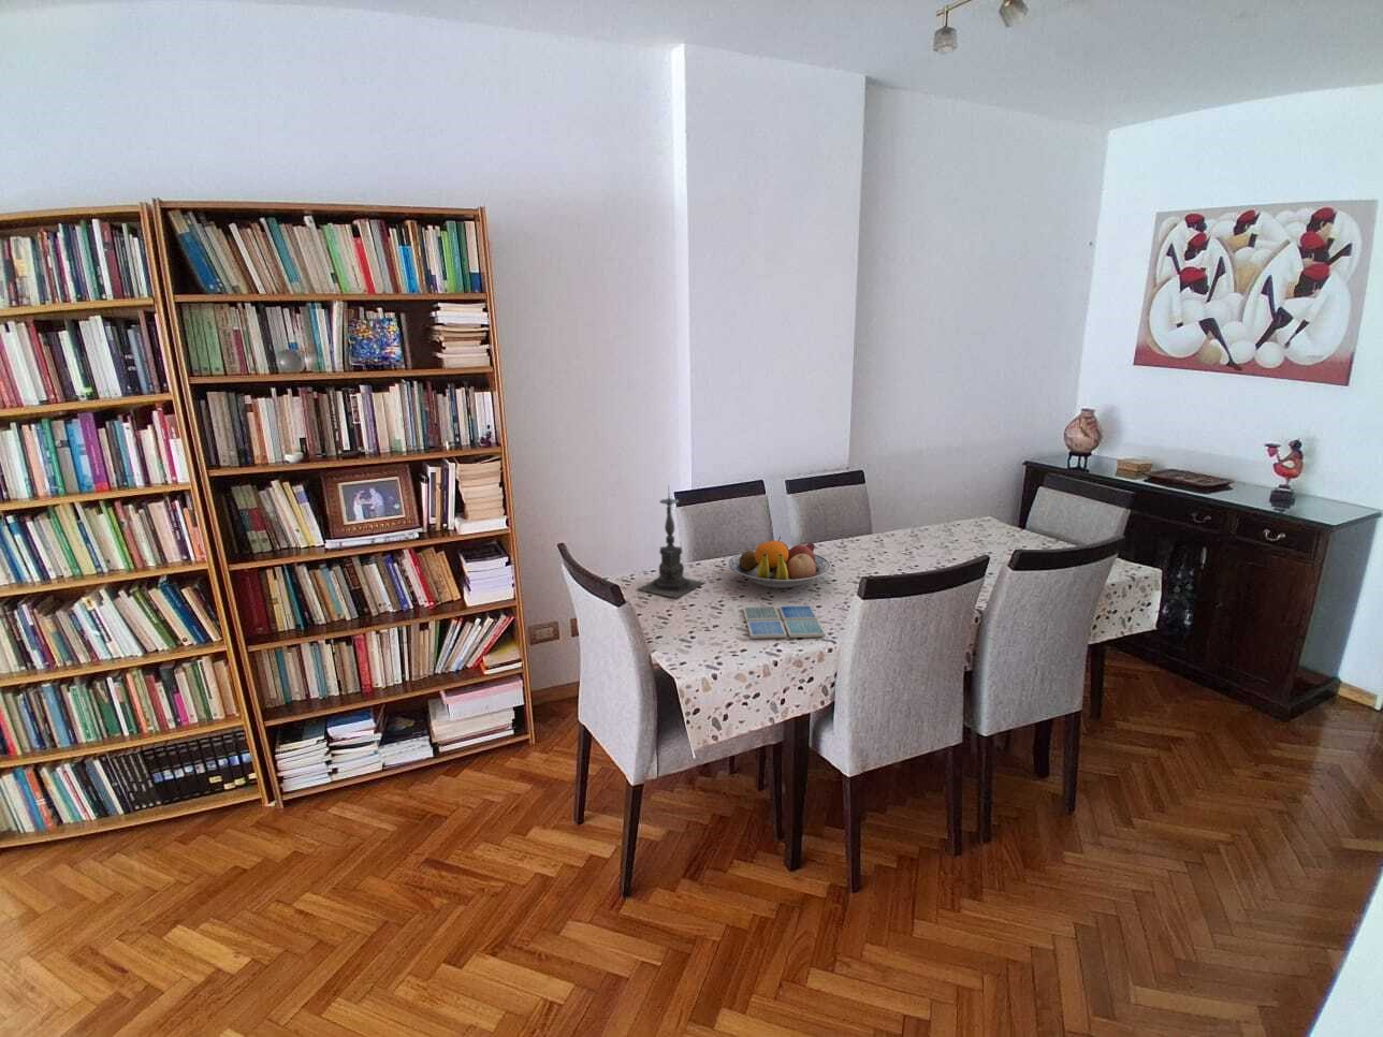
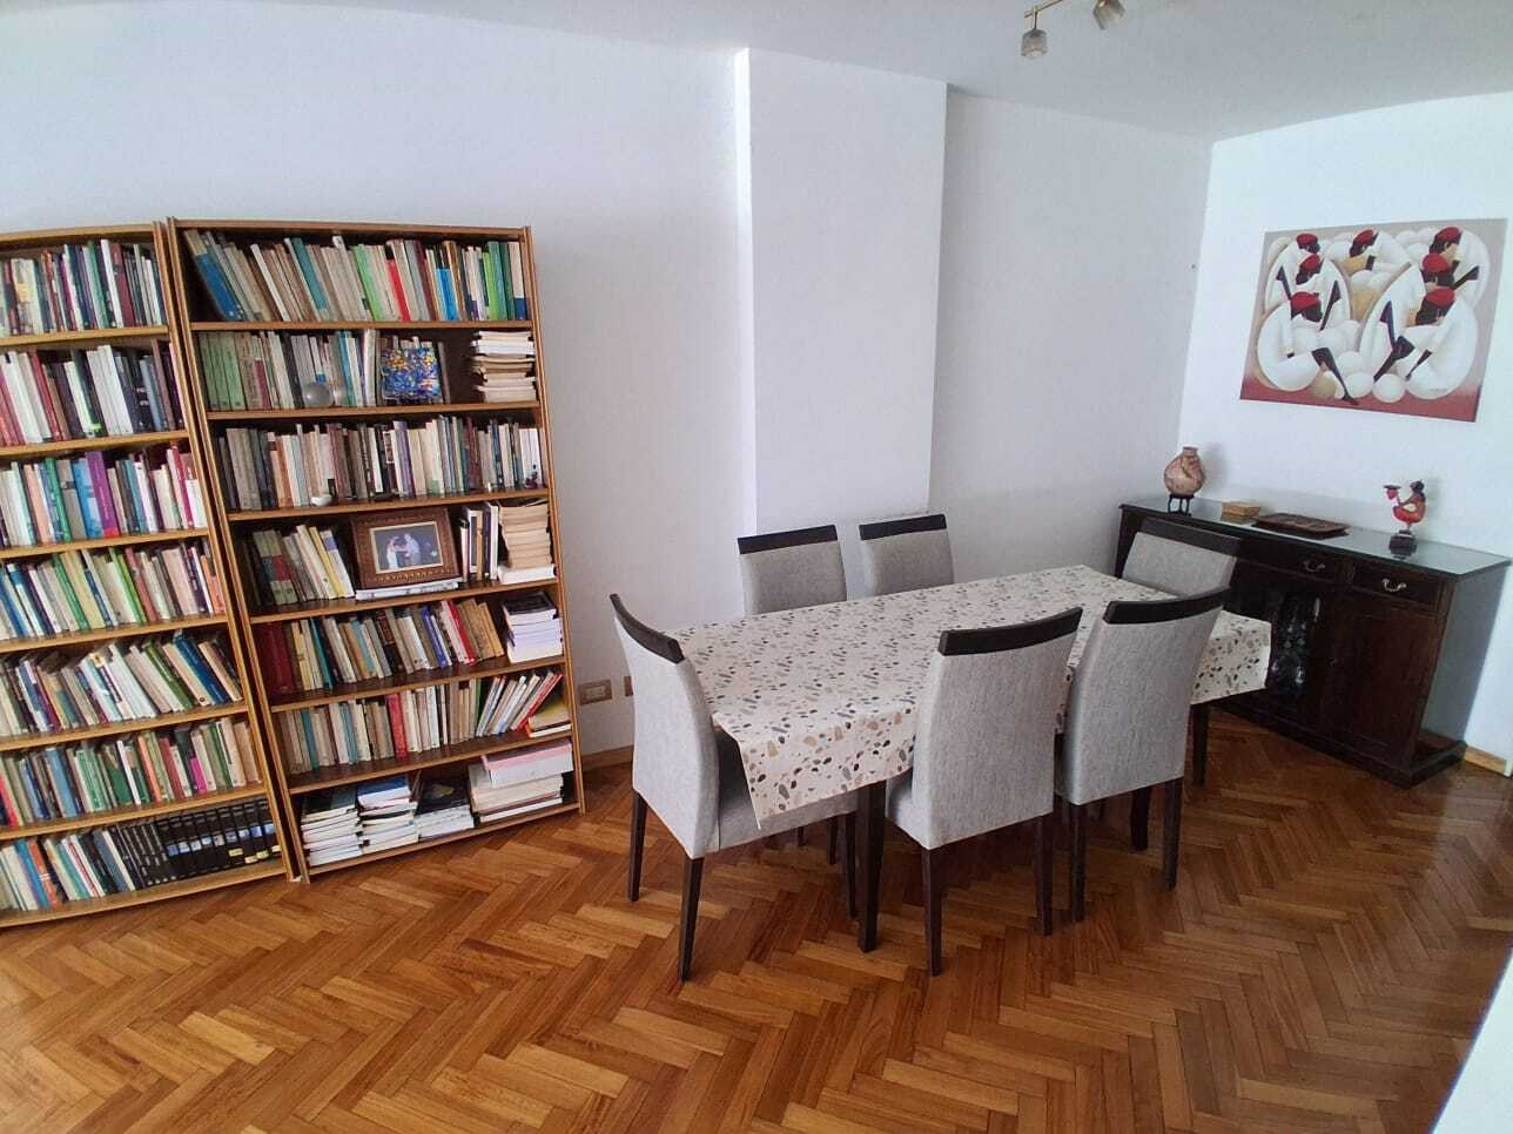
- drink coaster (781, 621)
- candle holder (670, 536)
- fruit bowl (779, 559)
